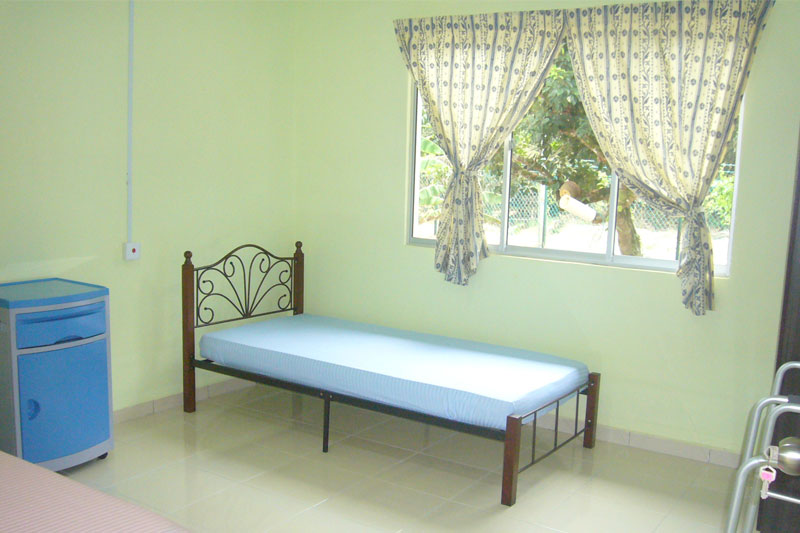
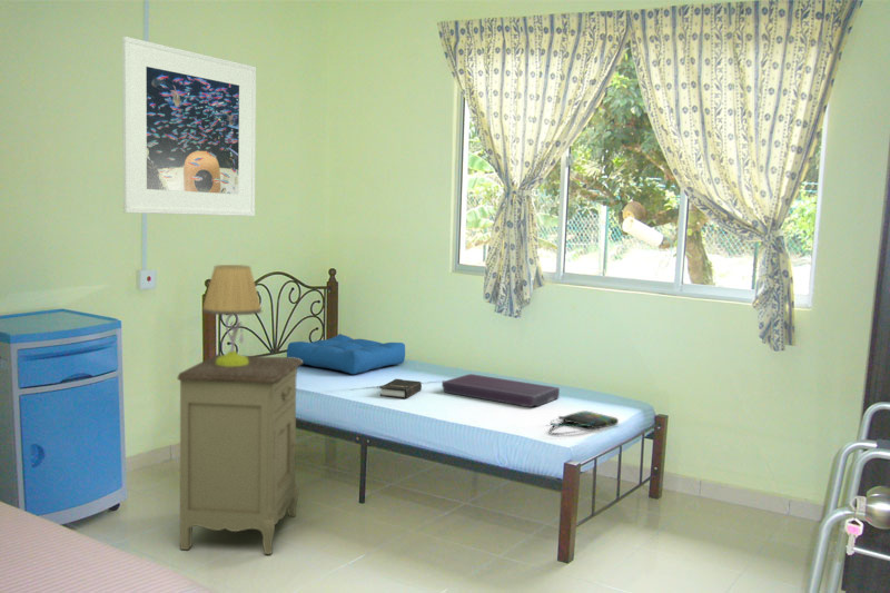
+ hardback book (400, 388)
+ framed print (194, 134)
+ table lamp (231, 314)
+ nightstand (250, 449)
+ seat cushion (346, 353)
+ tote bag (576, 422)
+ cushion (500, 389)
